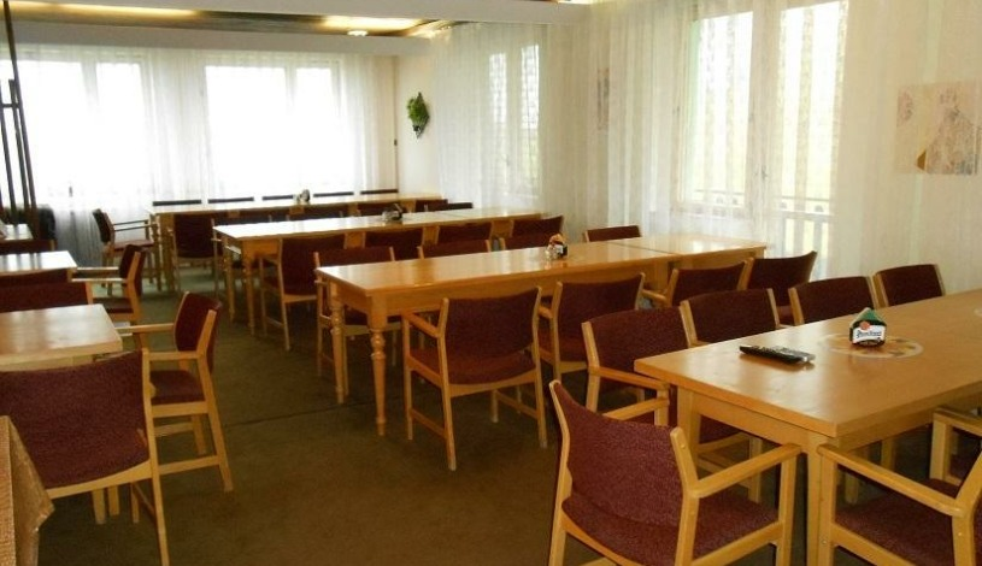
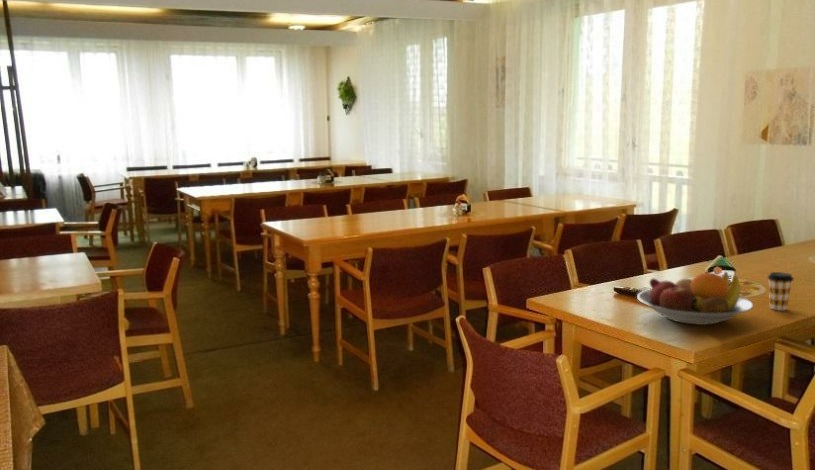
+ coffee cup (779, 291)
+ fruit bowl (693, 295)
